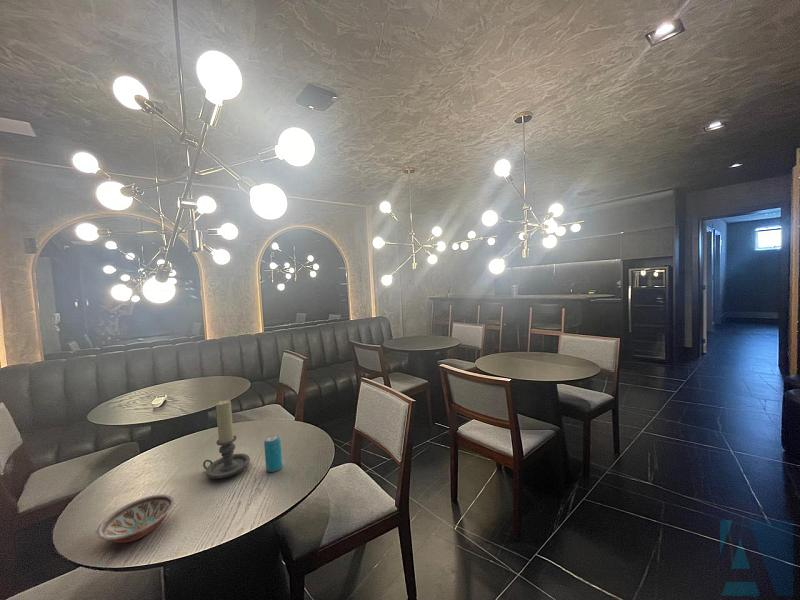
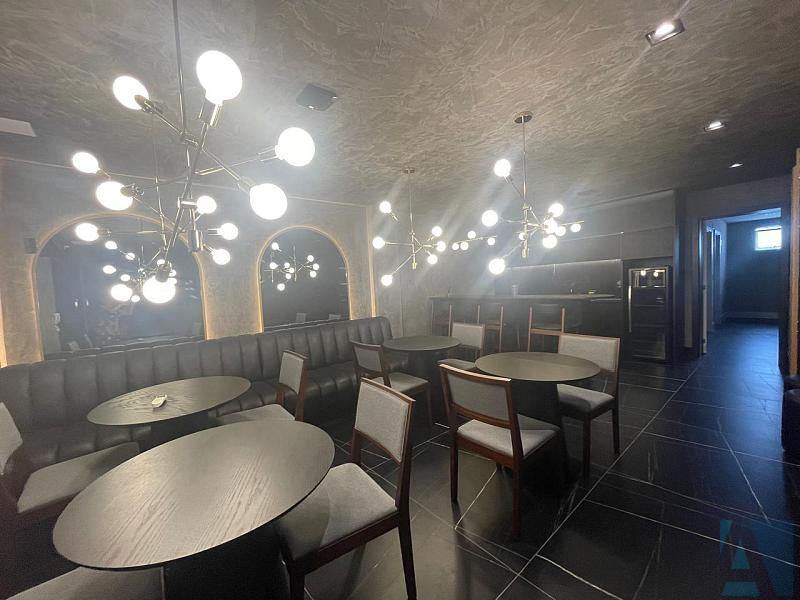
- bowl (138, 522)
- beverage can (273, 452)
- candle holder (222, 435)
